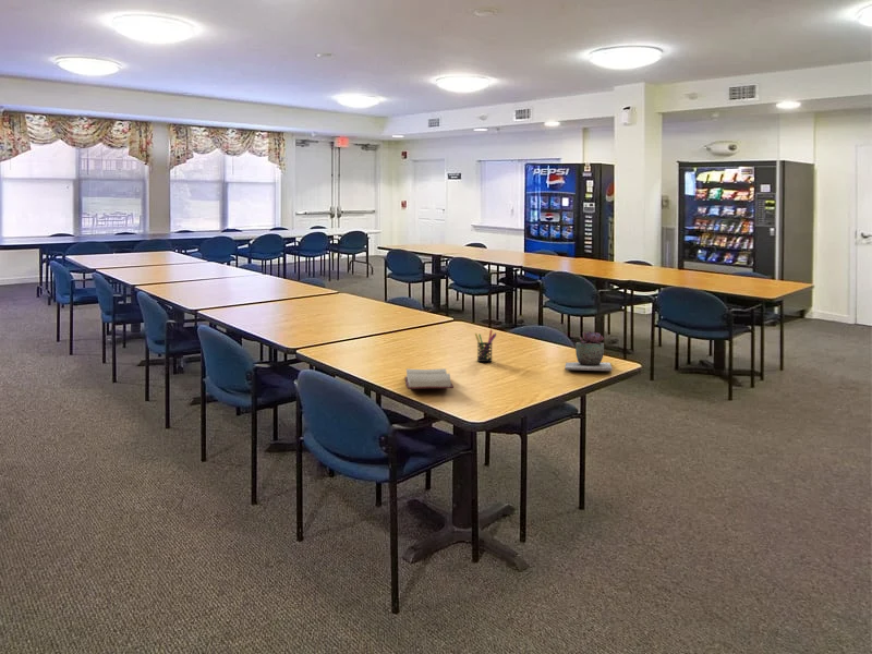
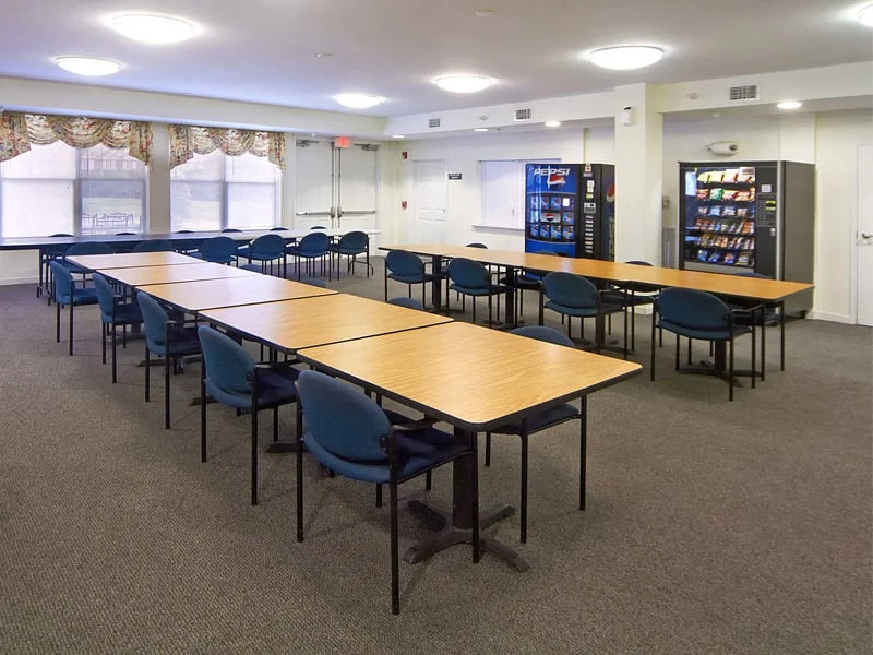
- pen holder (484, 344)
- hardback book (427, 377)
- succulent plant (588, 349)
